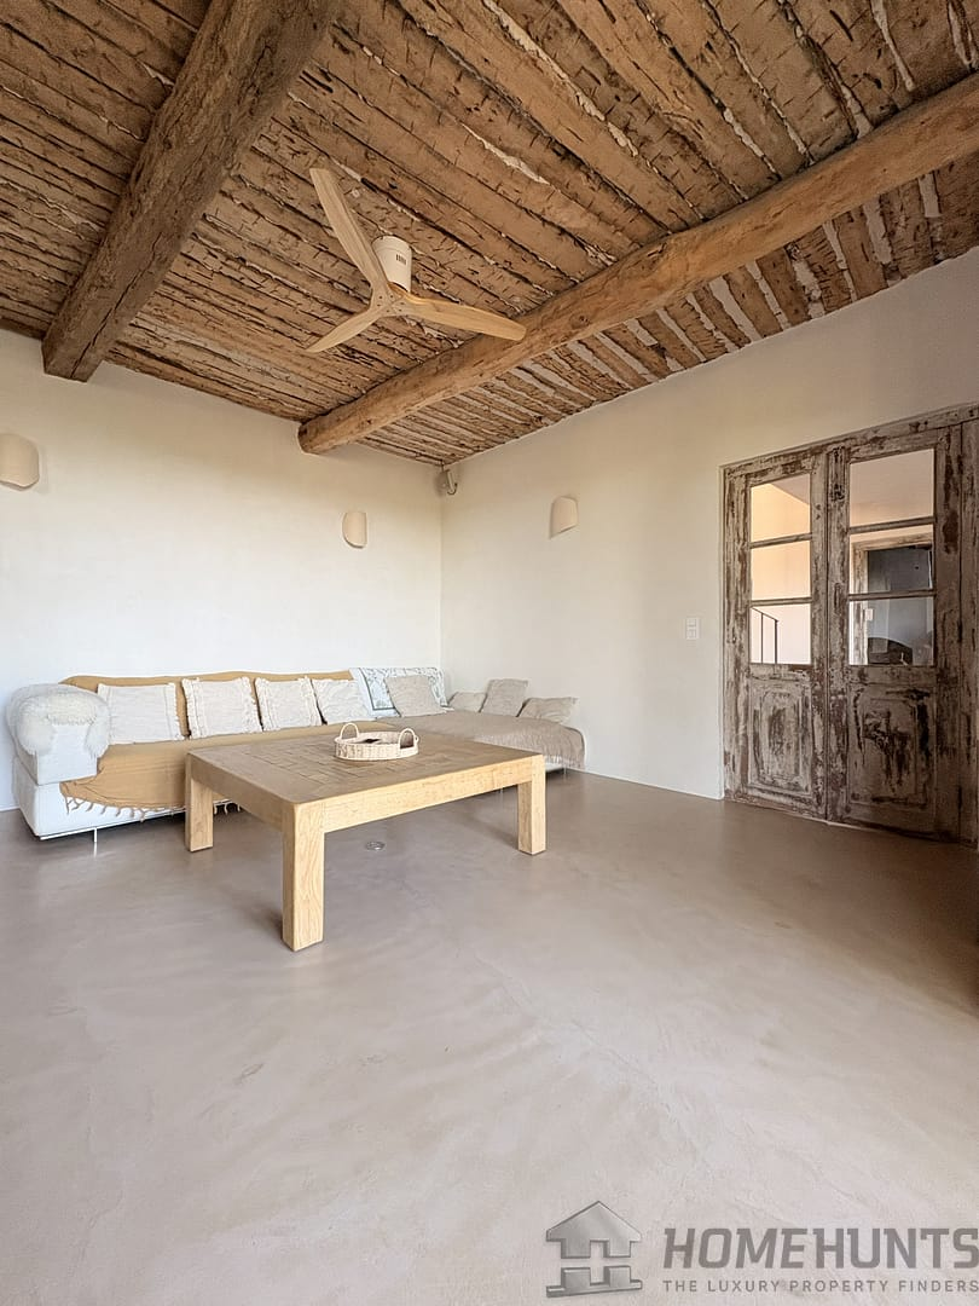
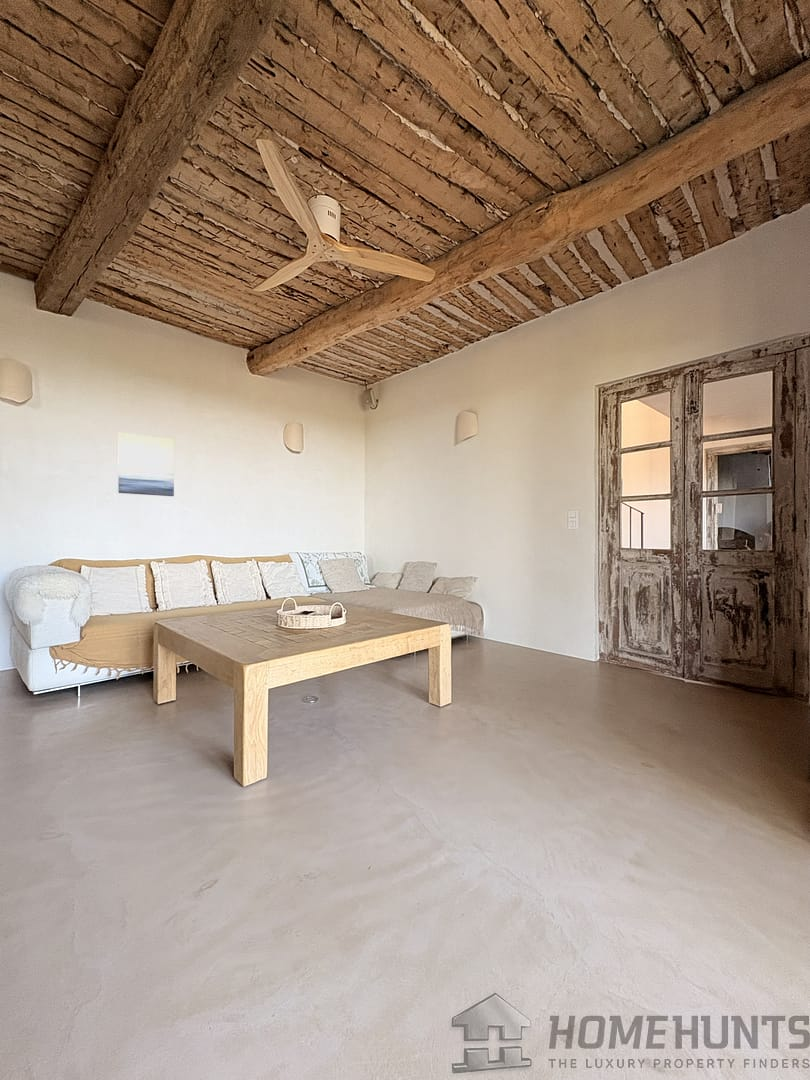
+ wall art (147, 465)
